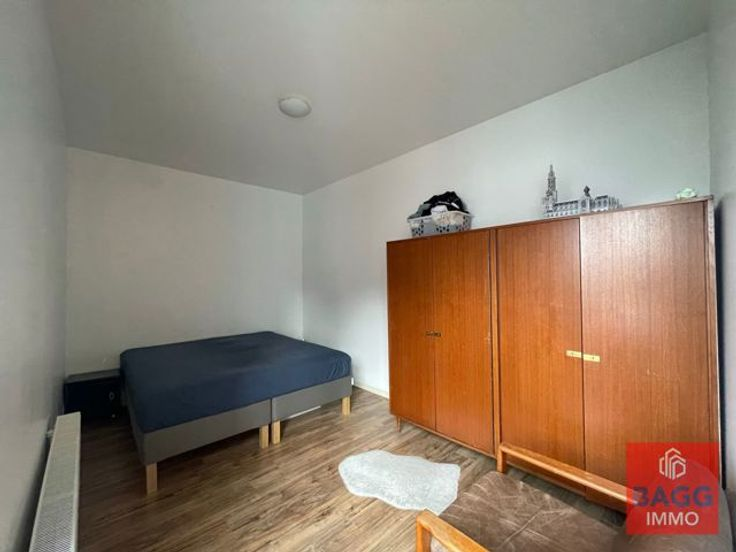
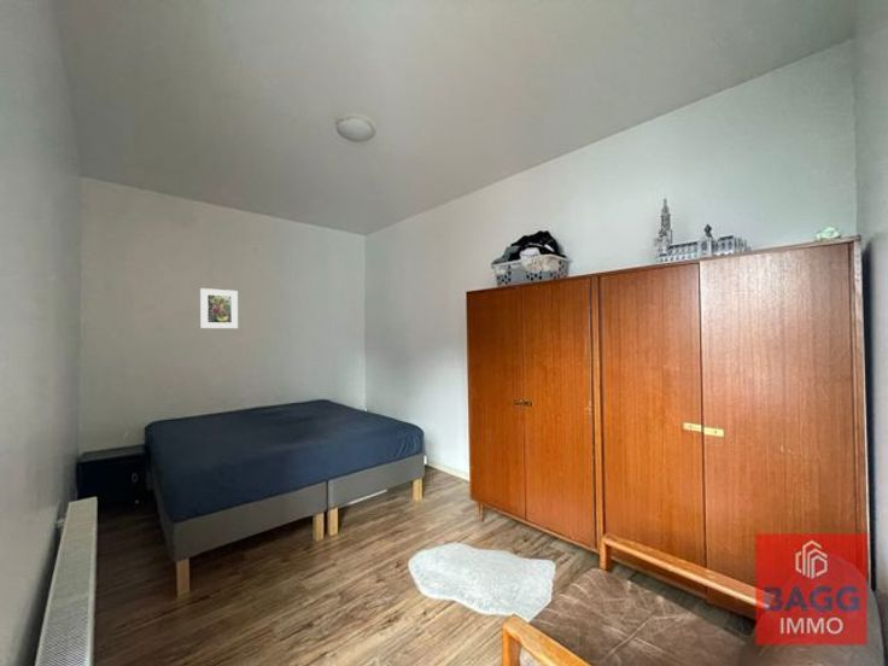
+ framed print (220, 309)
